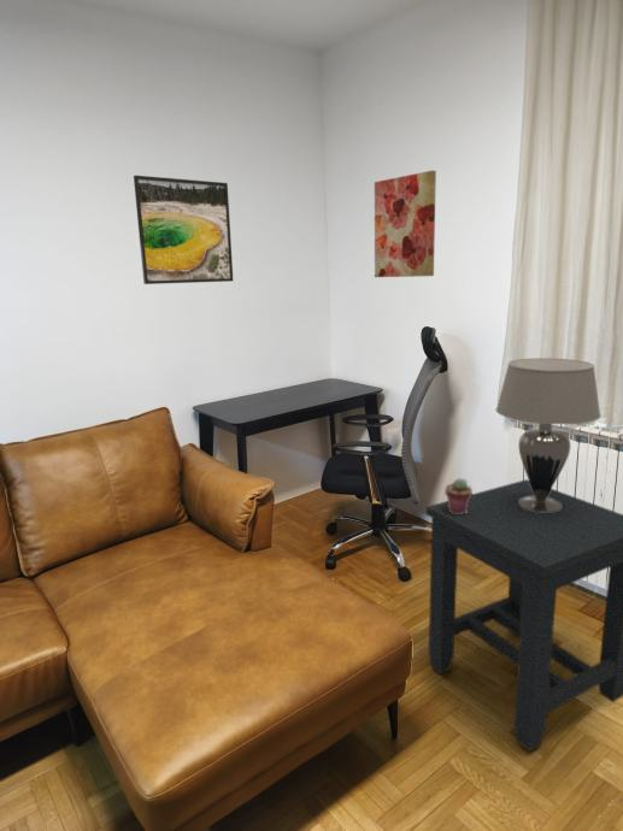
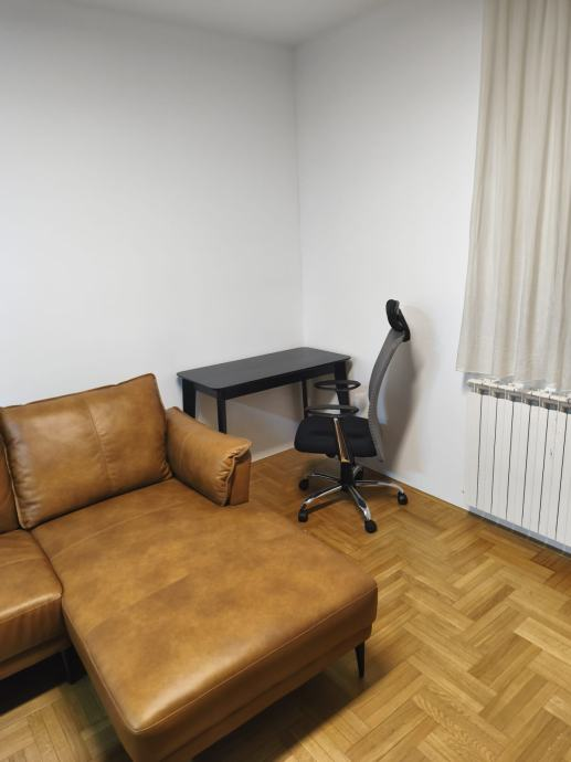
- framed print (187, 231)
- potted succulent (458, 494)
- table lamp (545, 435)
- side table (528, 601)
- wall art (402, 228)
